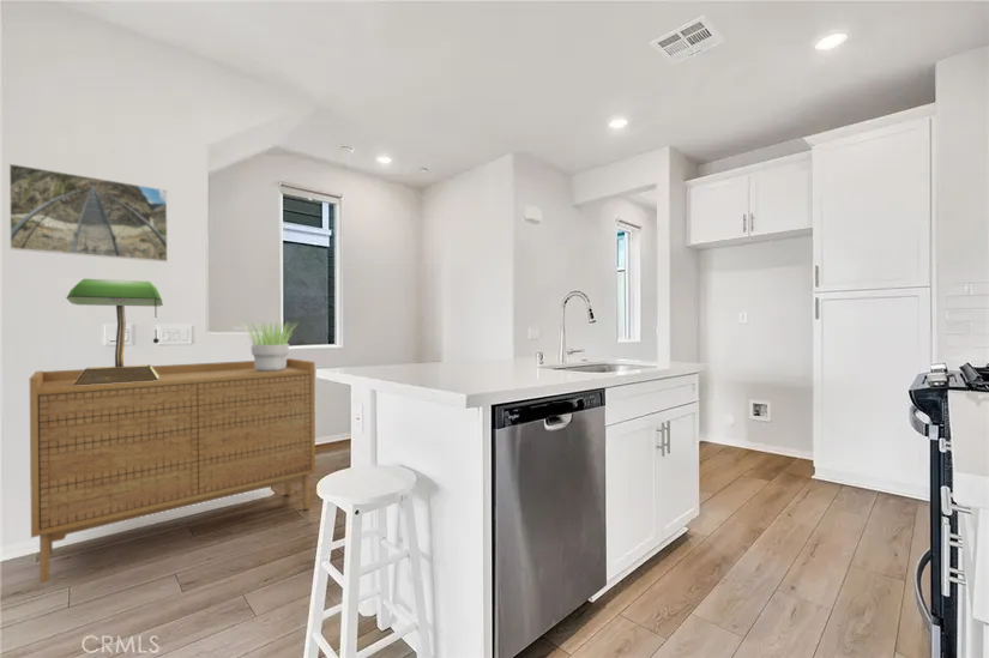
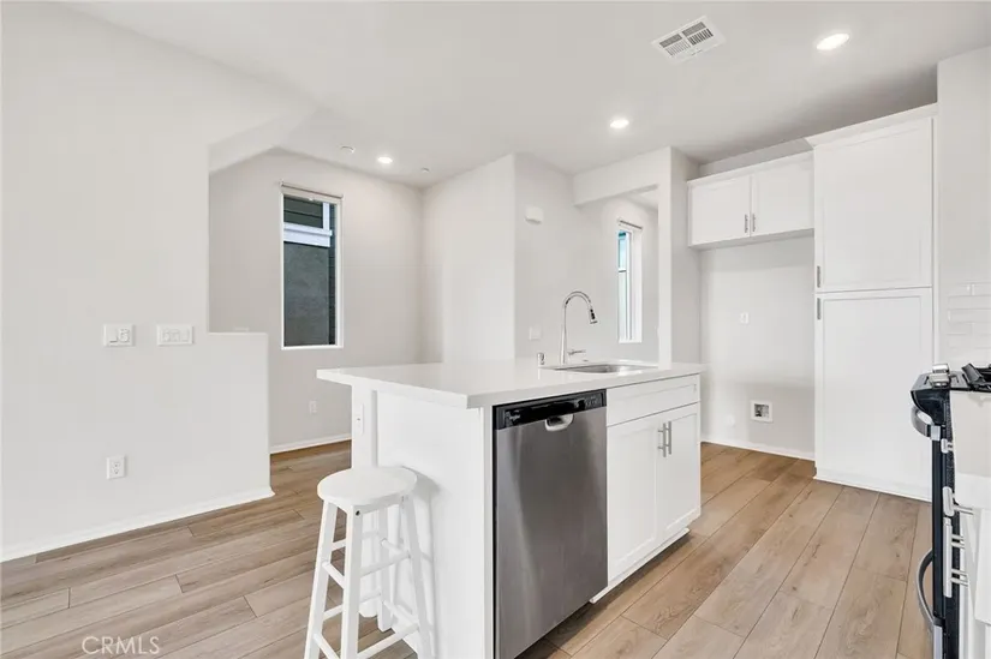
- table lamp (119, 330)
- potted plant (270, 345)
- sideboard (191, 447)
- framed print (95, 217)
